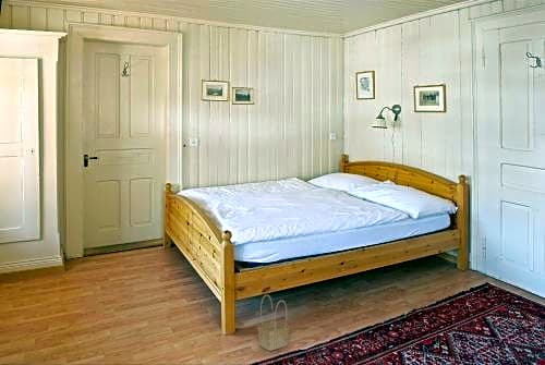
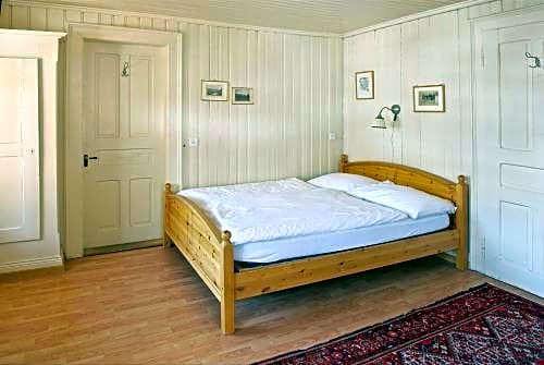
- basket (274, 321)
